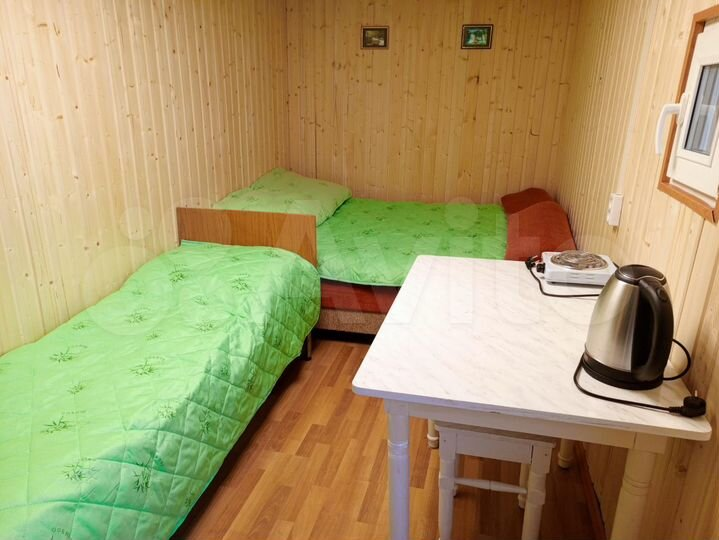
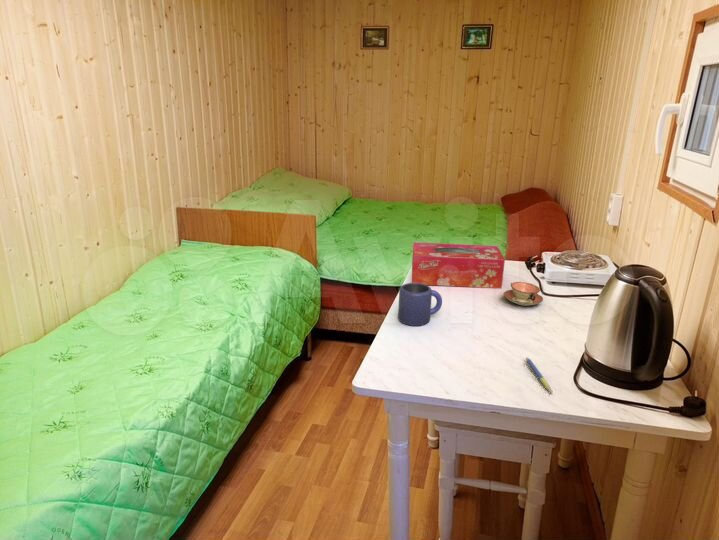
+ pen (539, 374)
+ mug (420, 303)
+ teacup (523, 294)
+ tissue box (455, 264)
